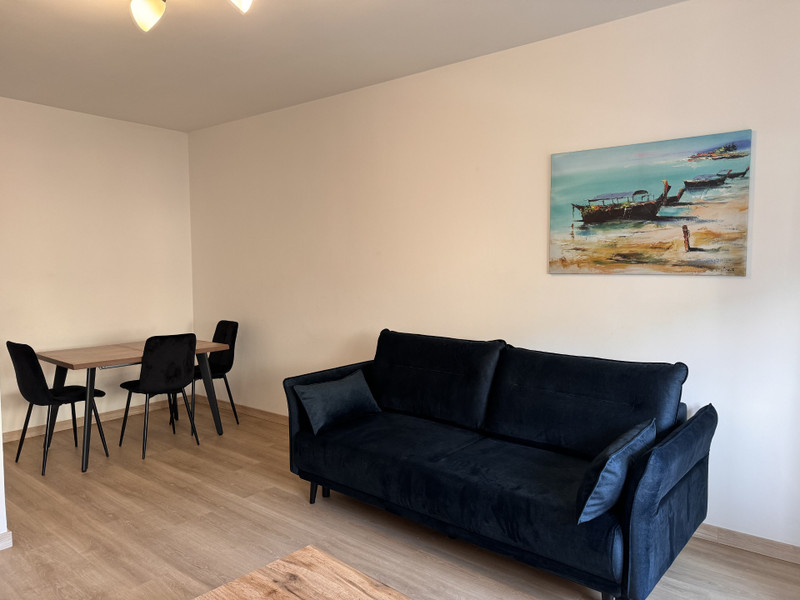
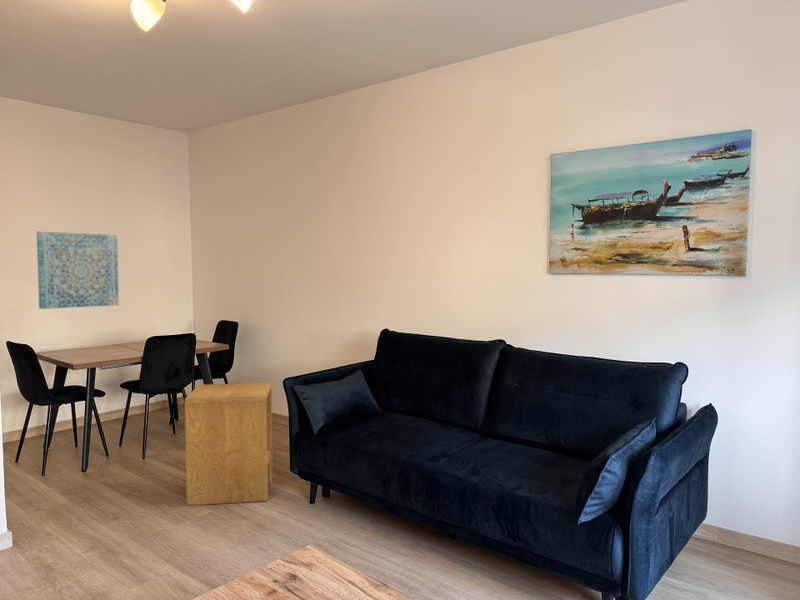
+ wall art (79, 270)
+ side table (231, 440)
